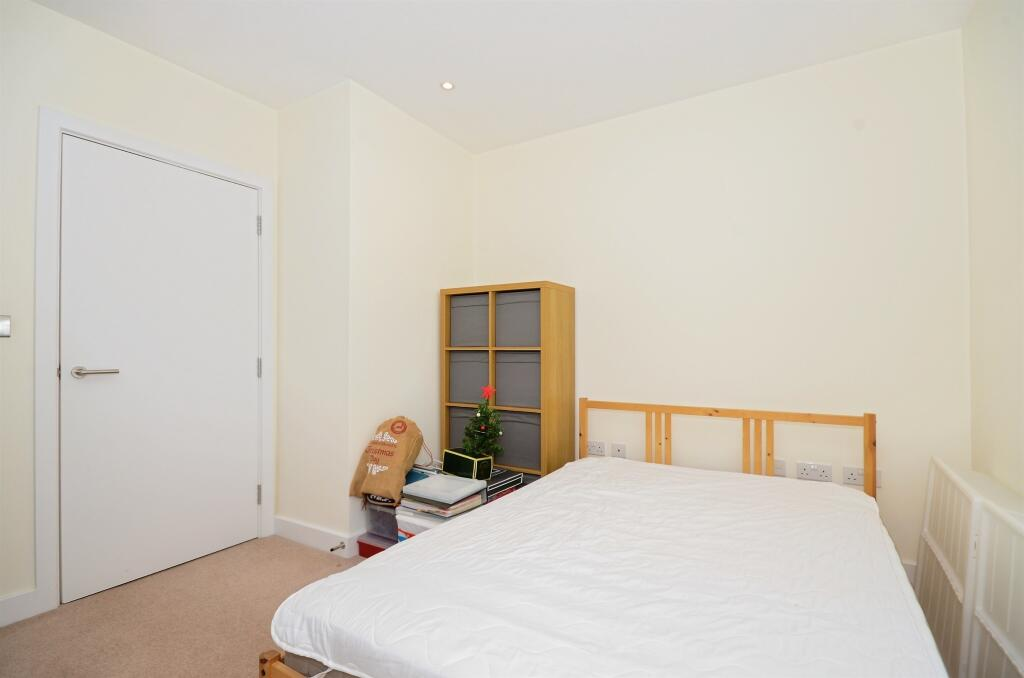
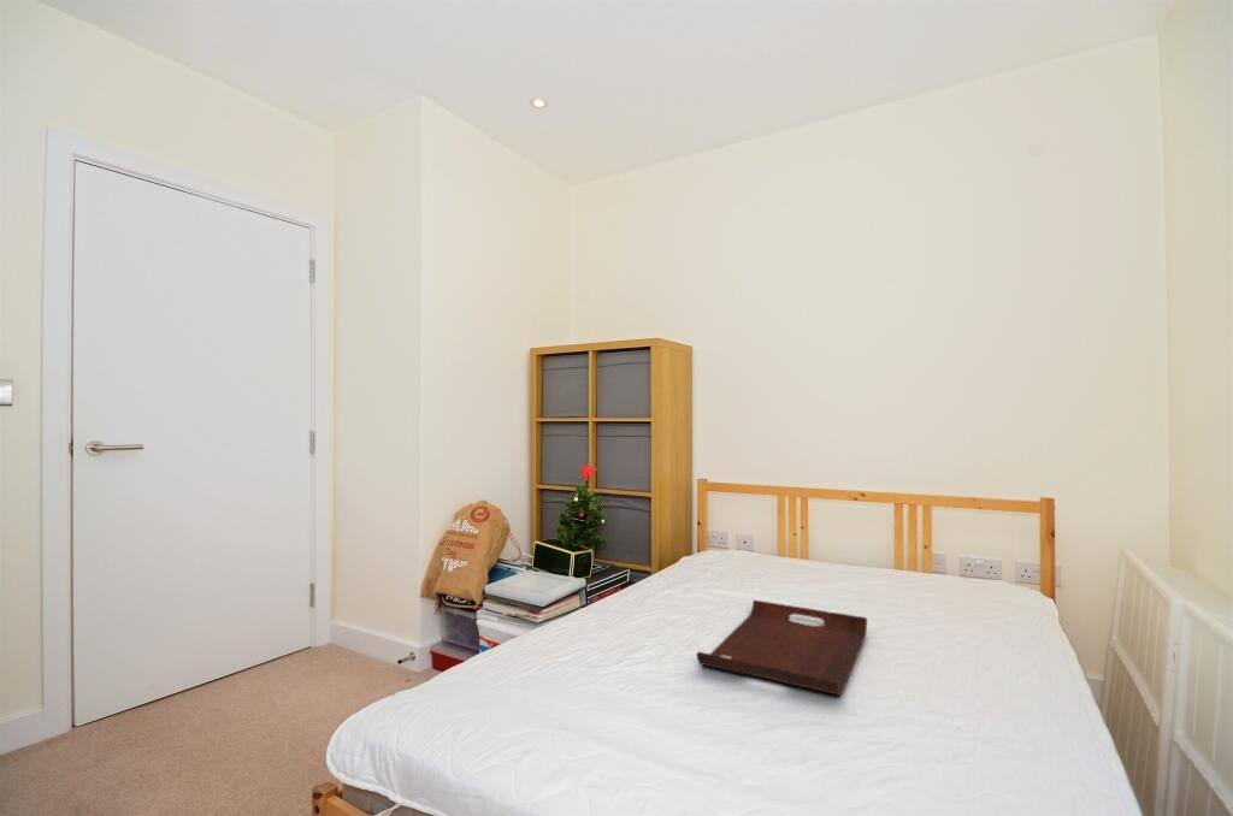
+ serving tray (787, 641)
